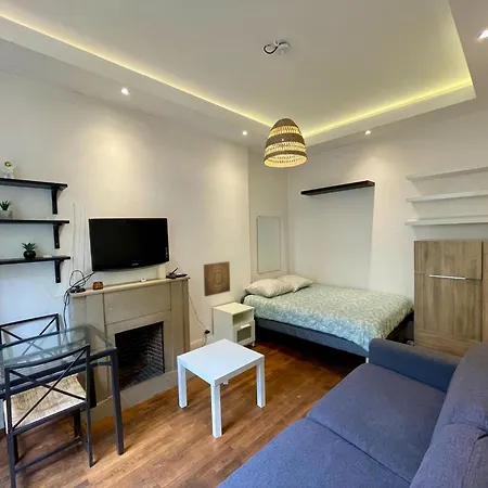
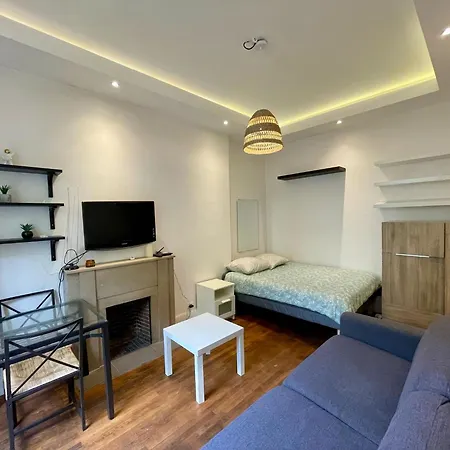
- wall art (217, 278)
